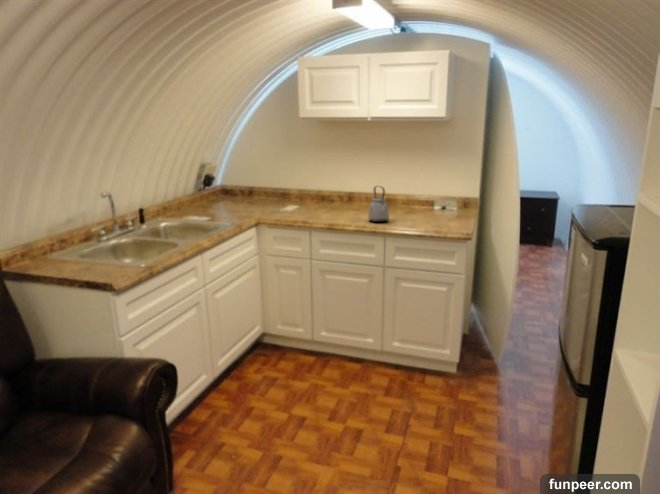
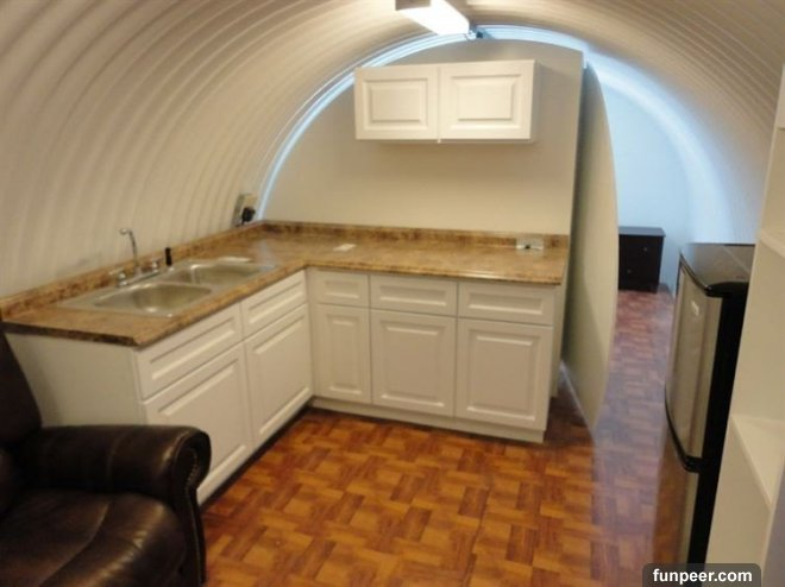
- kettle (380, 204)
